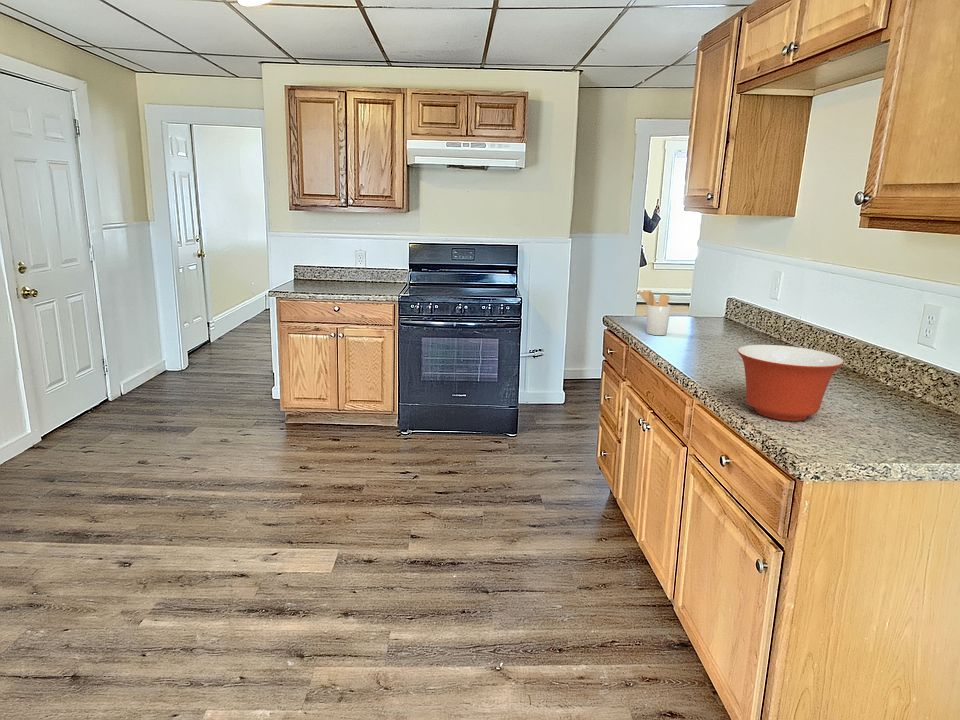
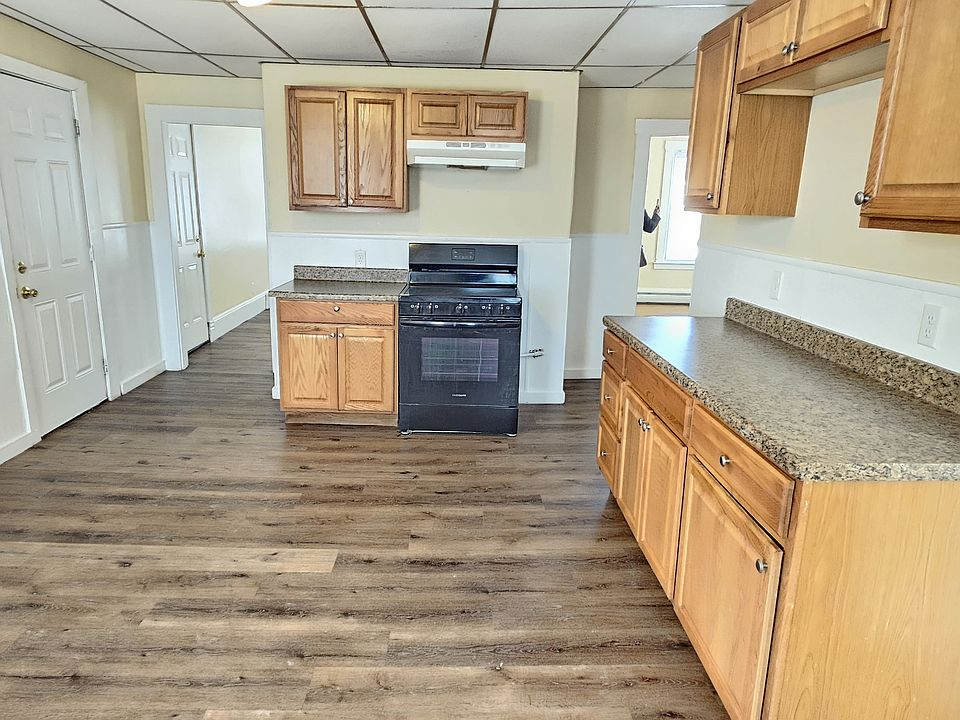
- utensil holder (653, 311)
- mixing bowl (784, 384)
